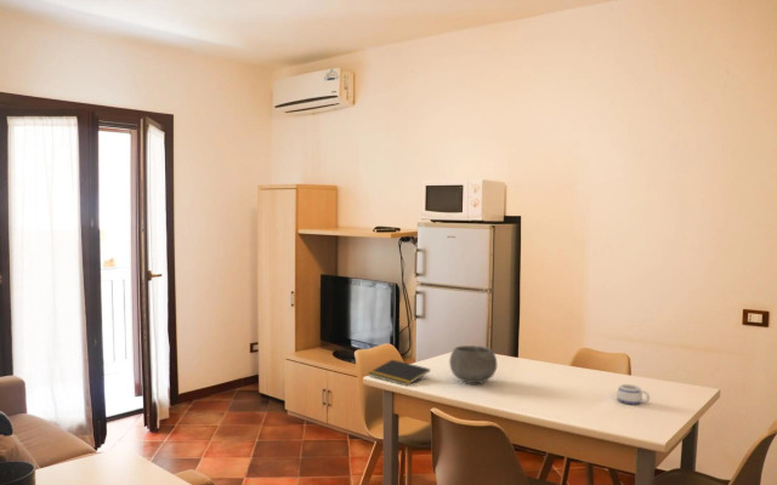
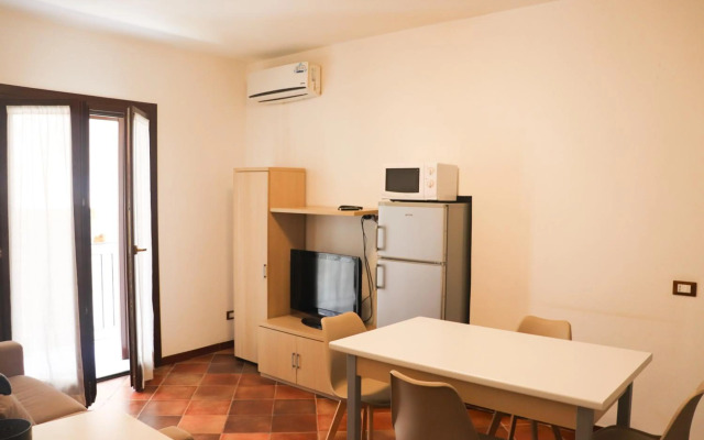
- mug (633, 394)
- bowl (472, 365)
- notepad (398, 372)
